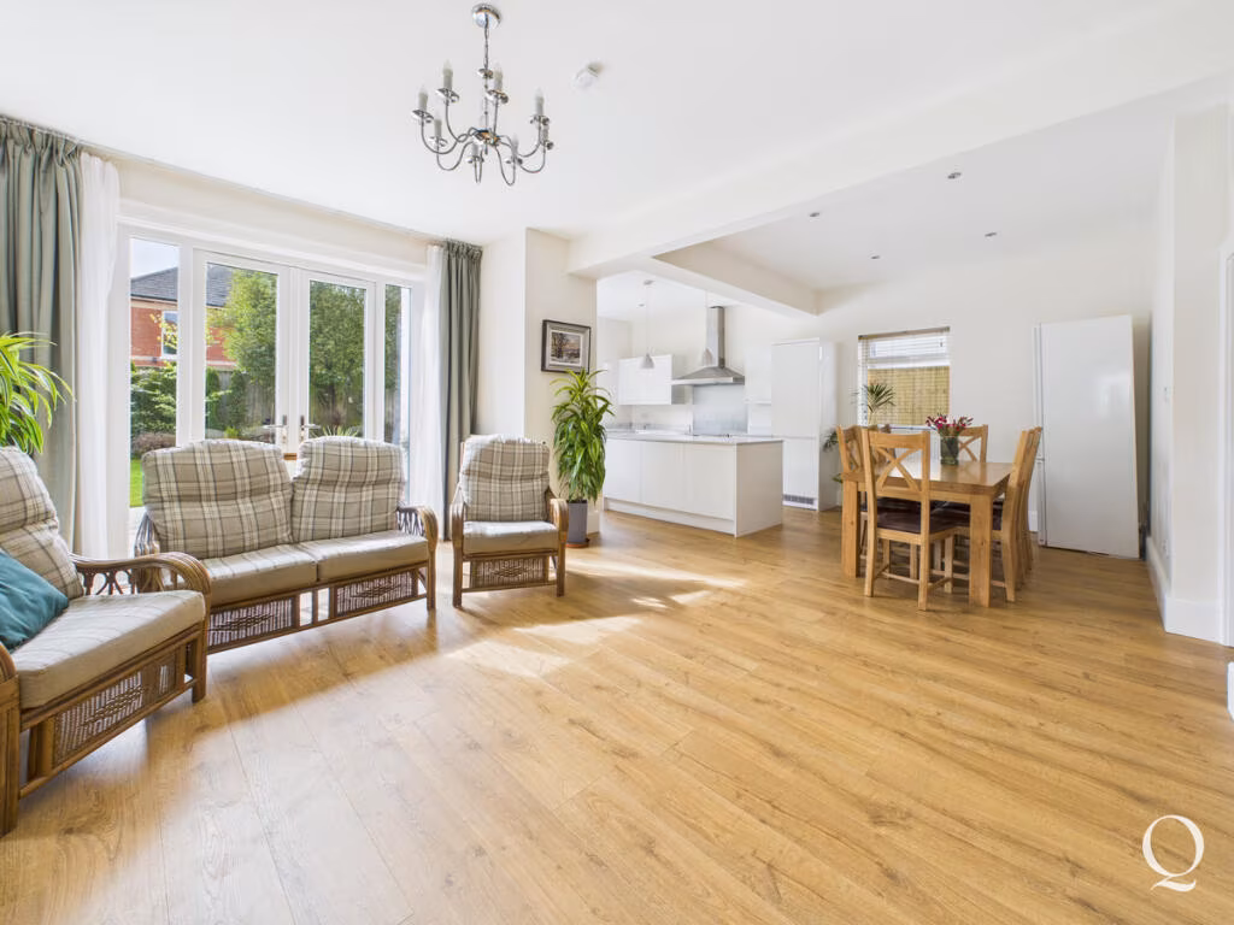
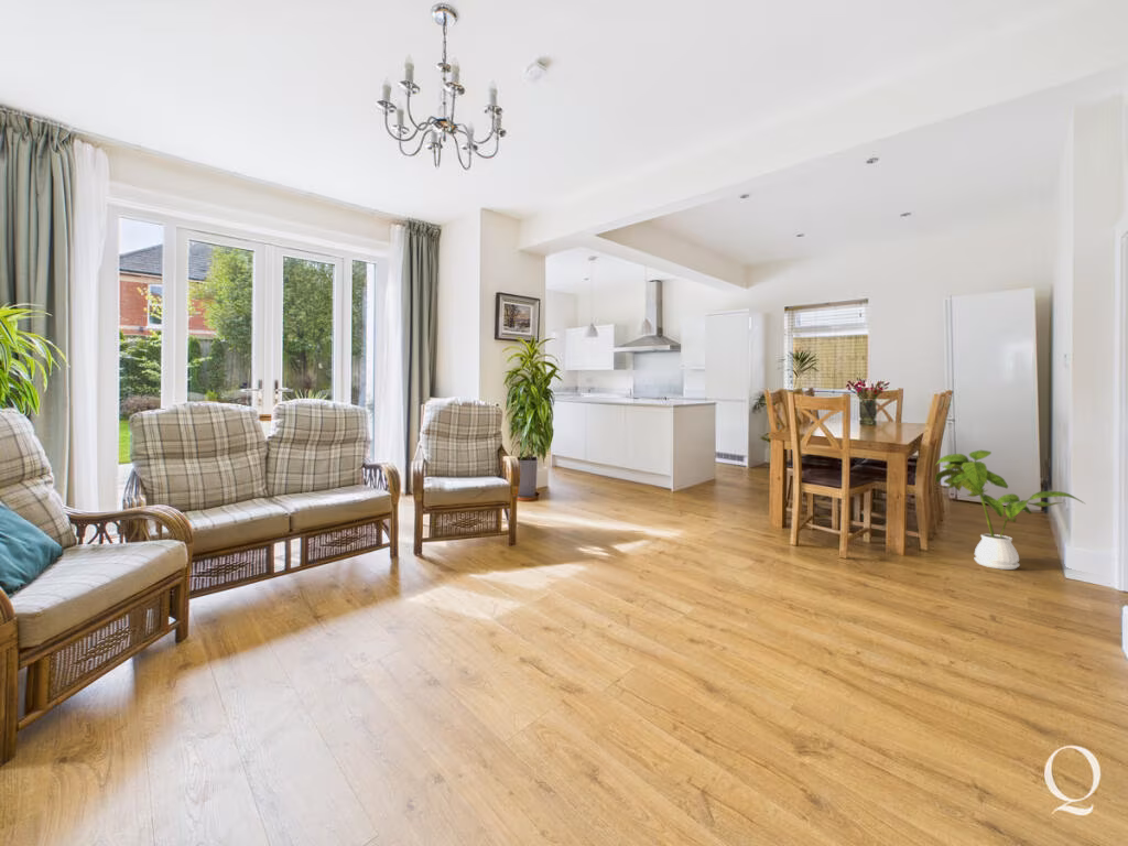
+ house plant (991, 507)
